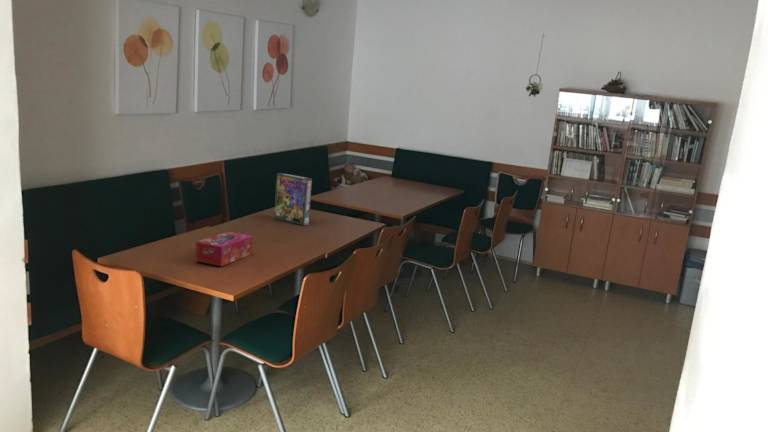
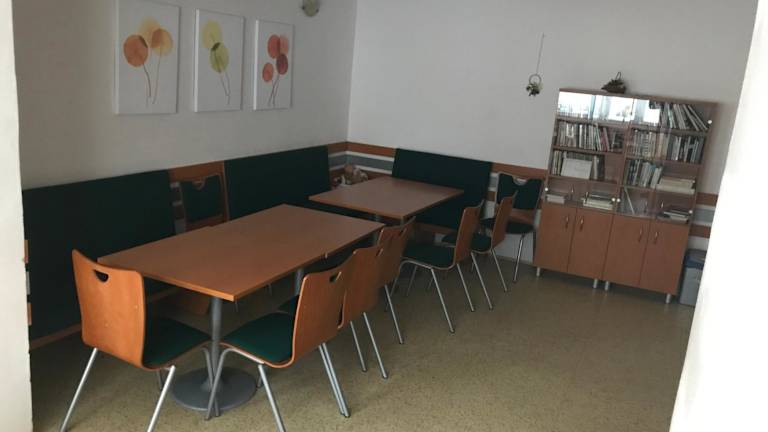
- tissue box (224, 248)
- game box (292, 198)
